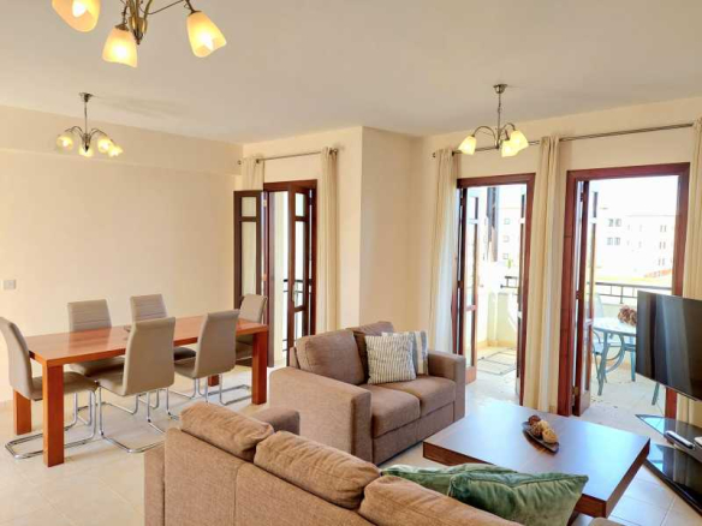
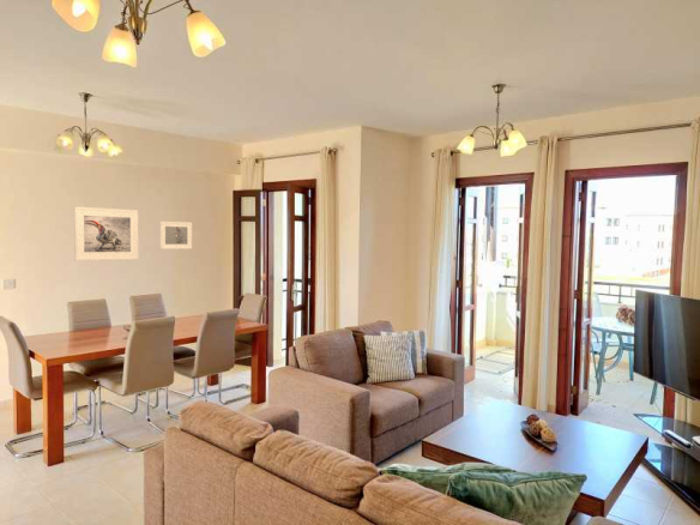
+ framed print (176, 235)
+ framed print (107, 234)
